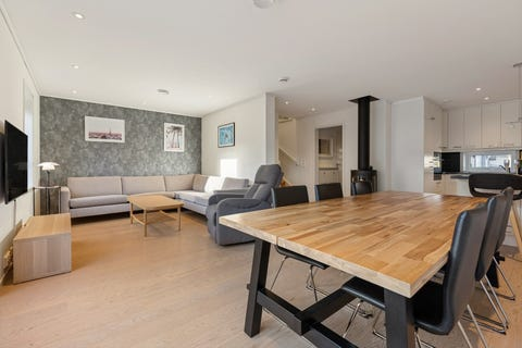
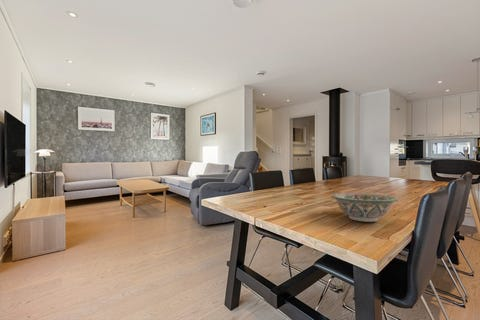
+ decorative bowl (362, 207)
